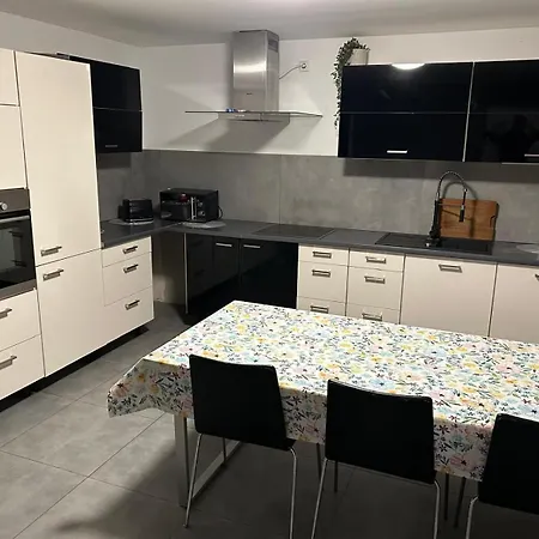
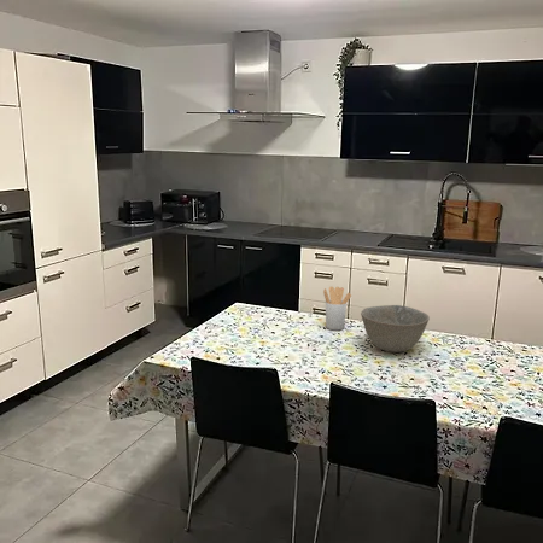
+ bowl (393, 331)
+ utensil holder (335, 306)
